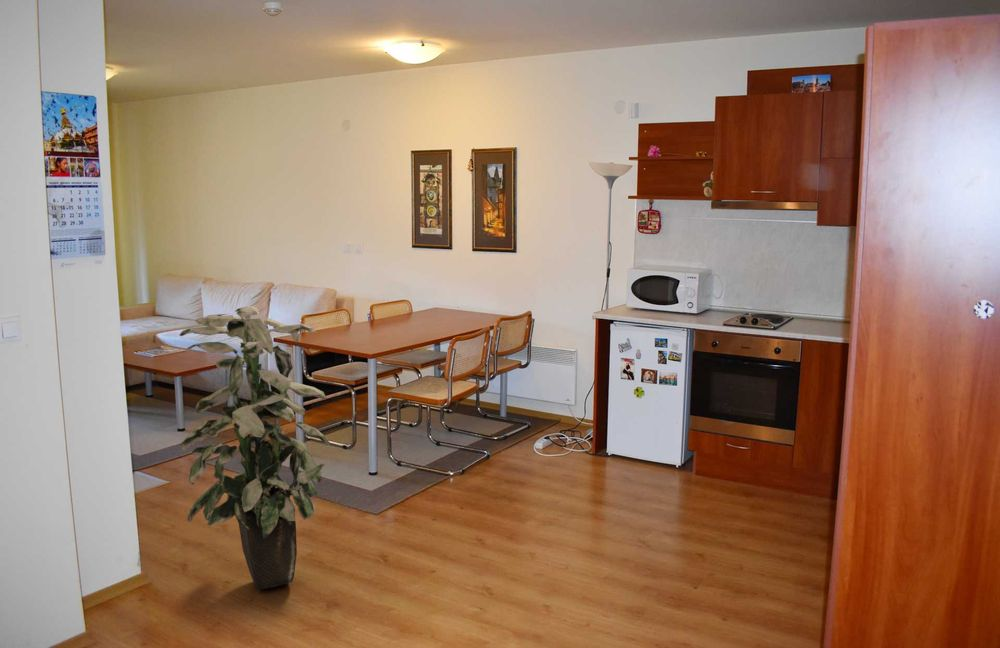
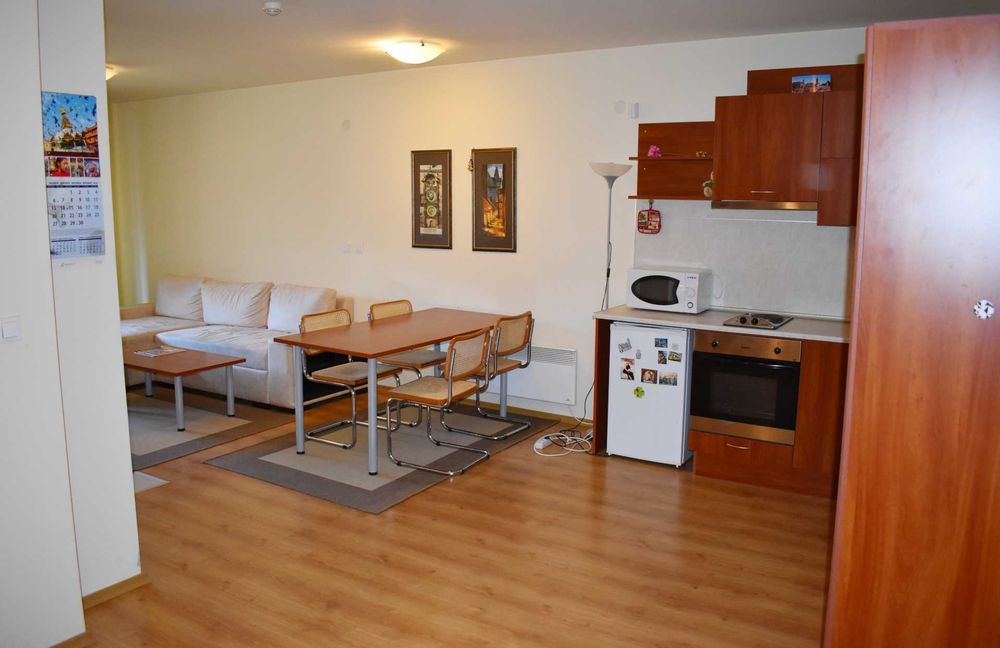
- indoor plant (254, 445)
